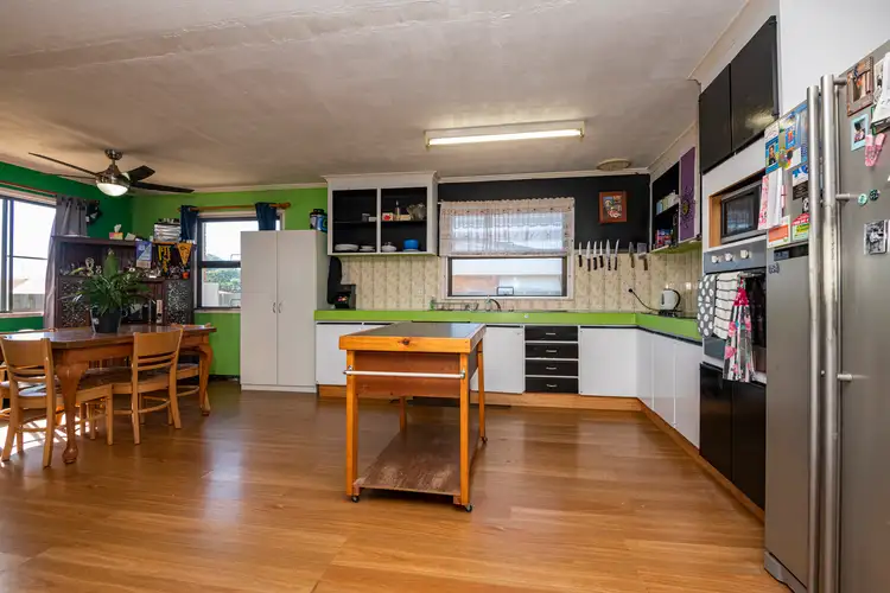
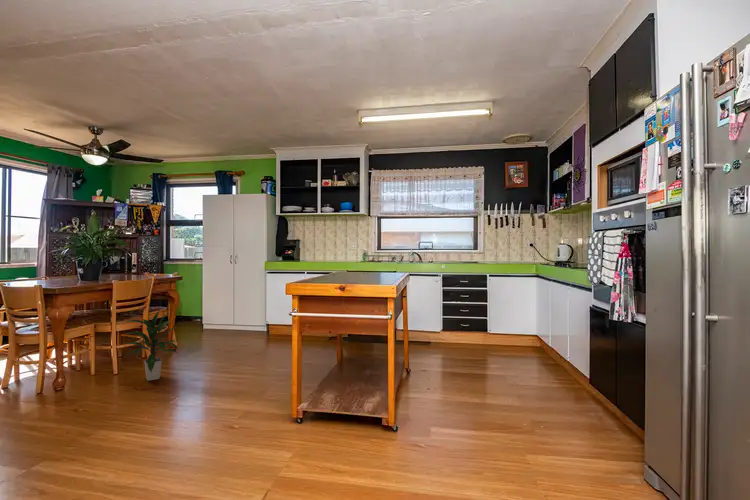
+ indoor plant (152, 345)
